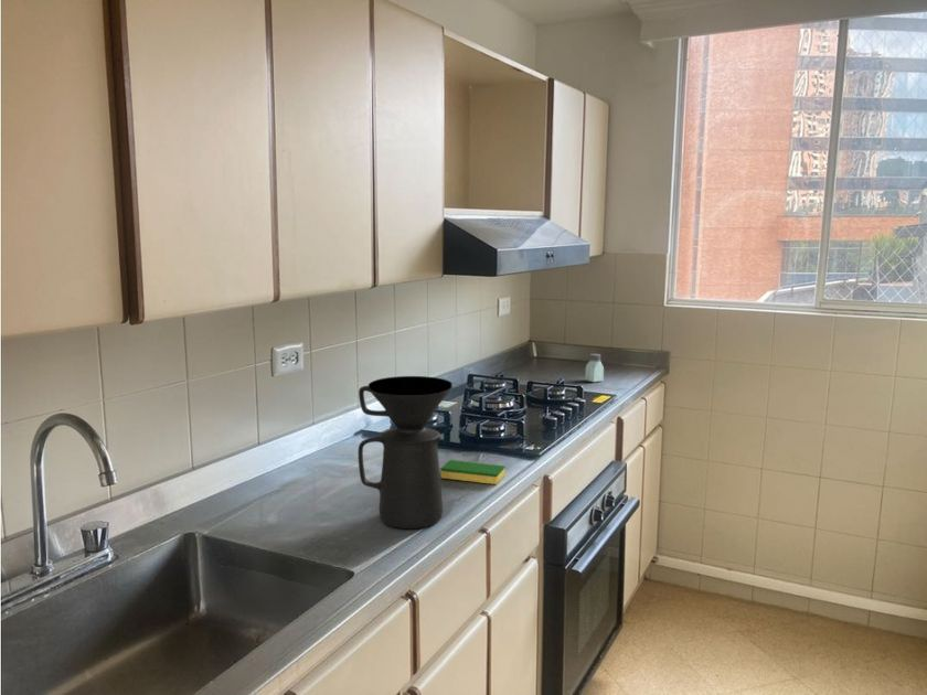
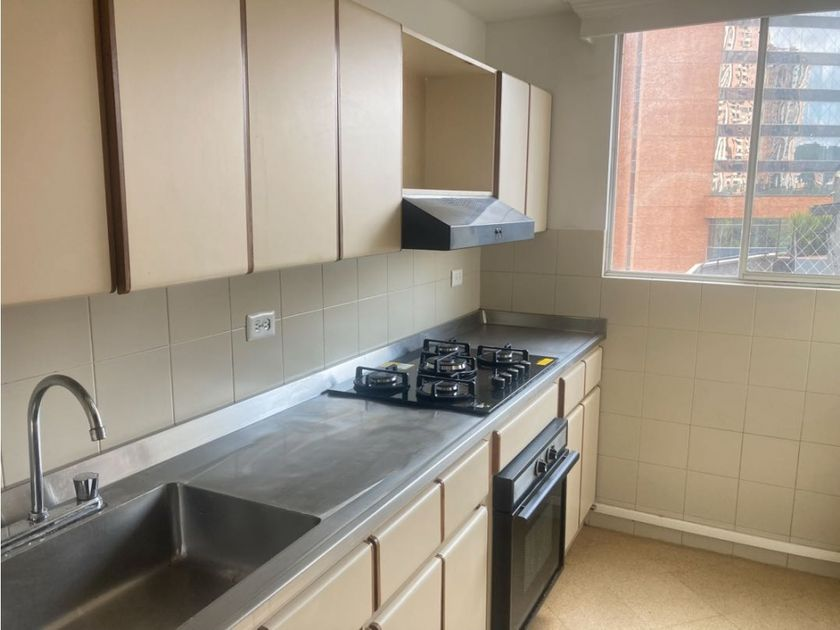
- saltshaker (594, 367)
- coffee maker (411, 451)
- dish sponge (472, 471)
